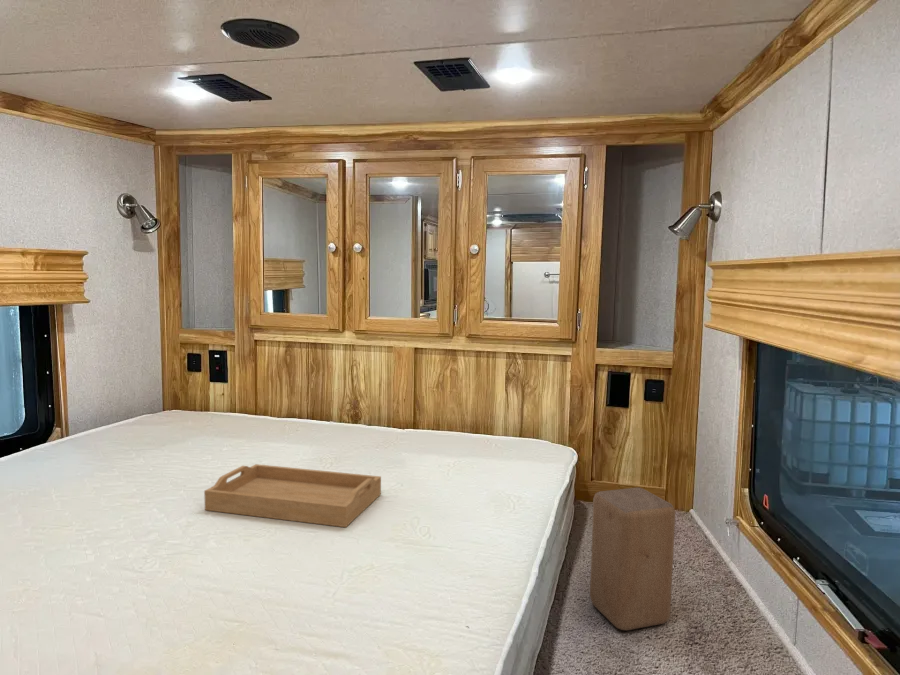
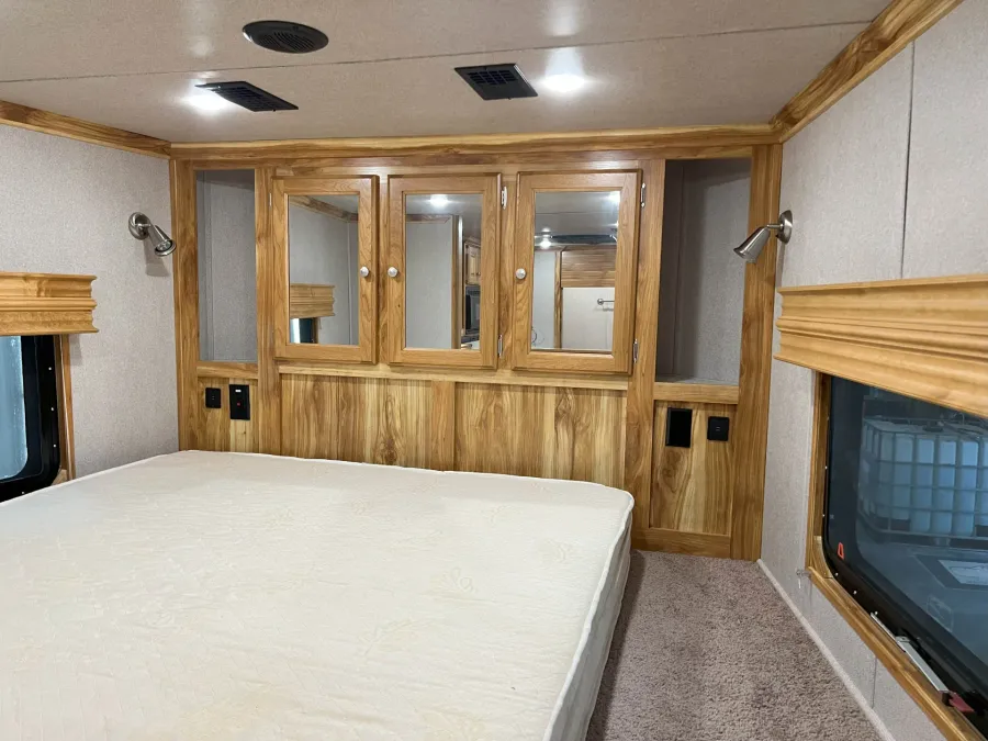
- serving tray (296, 489)
- stool (630, 555)
